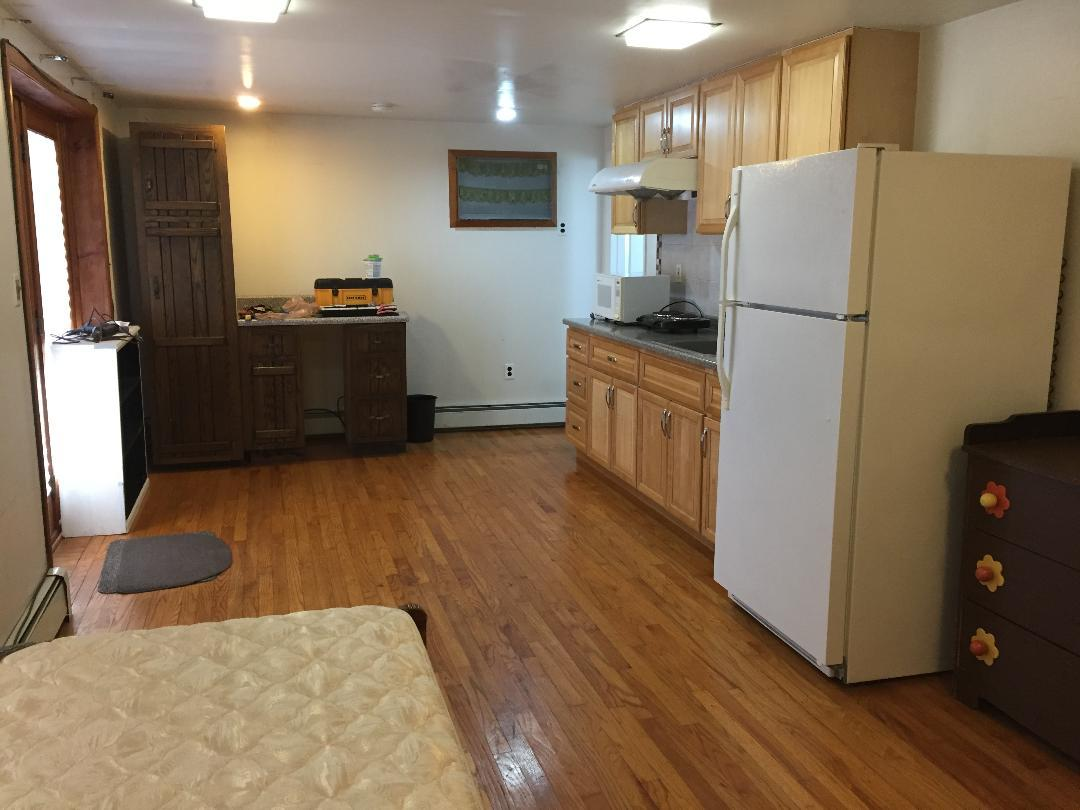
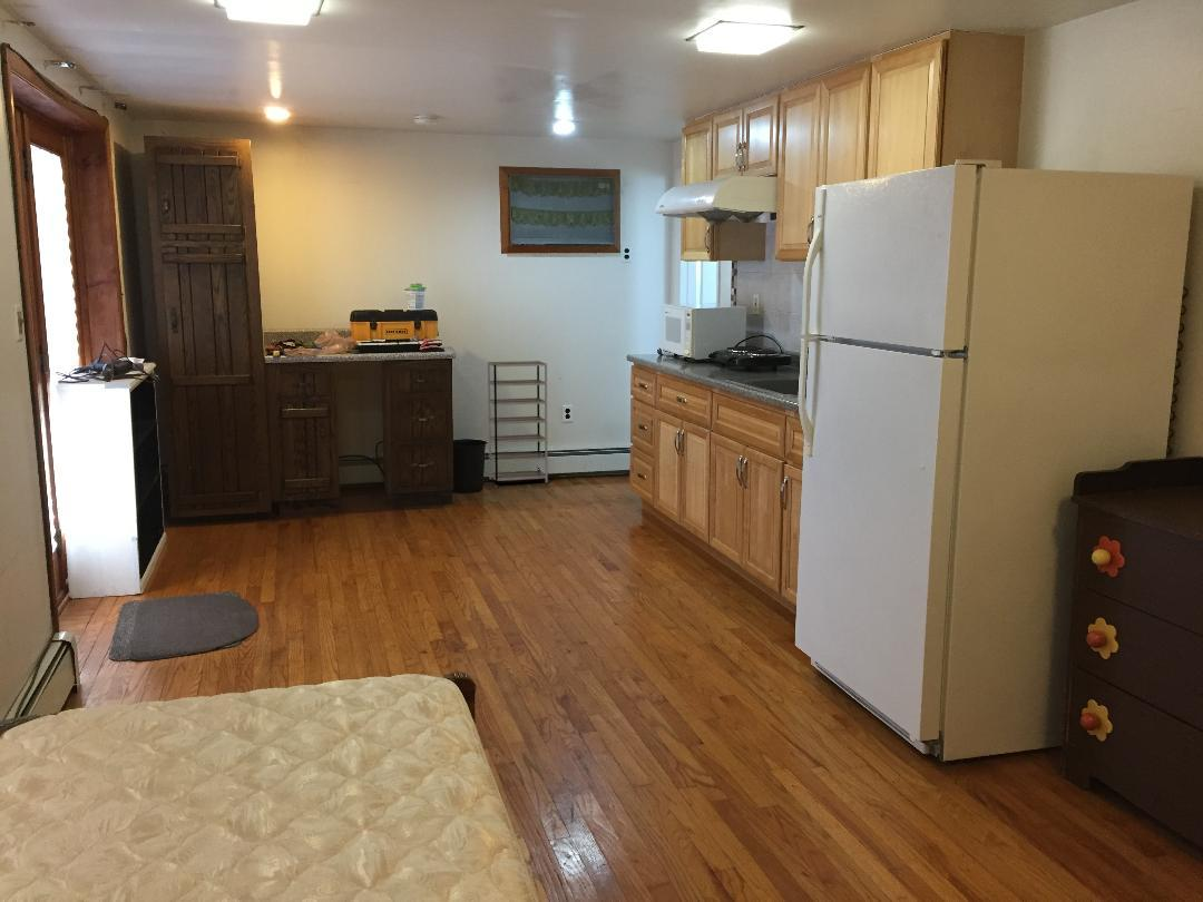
+ shelving unit (517, 422)
